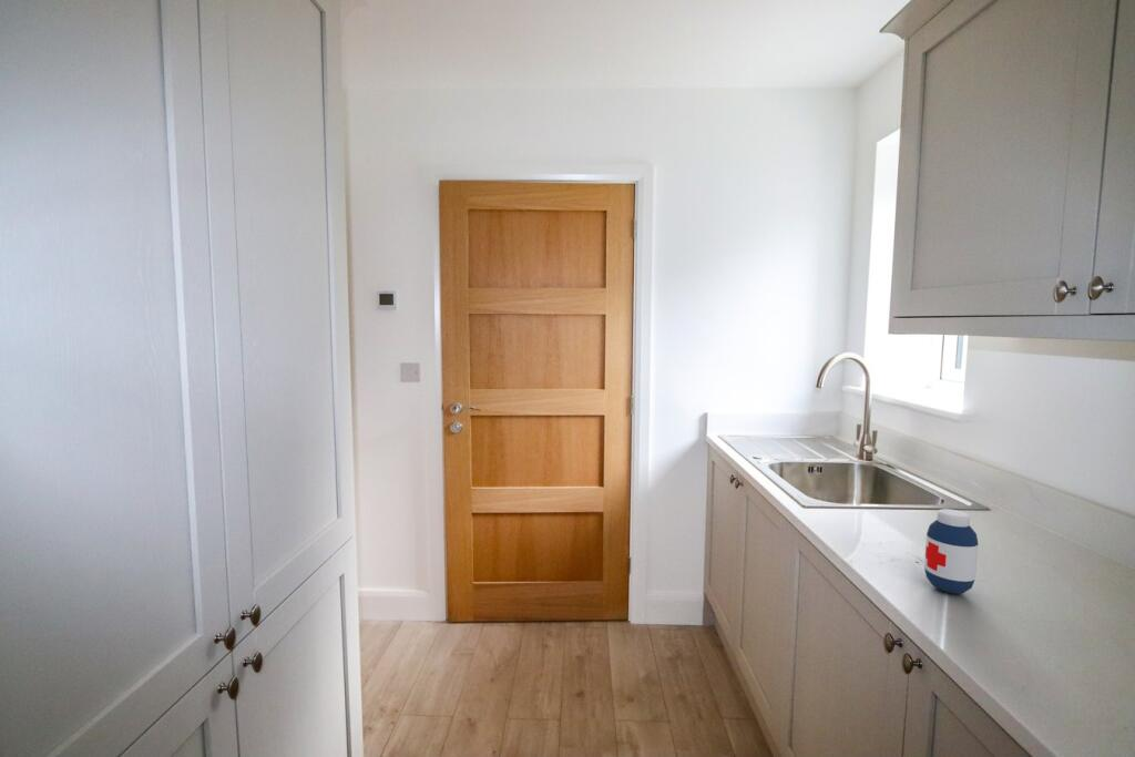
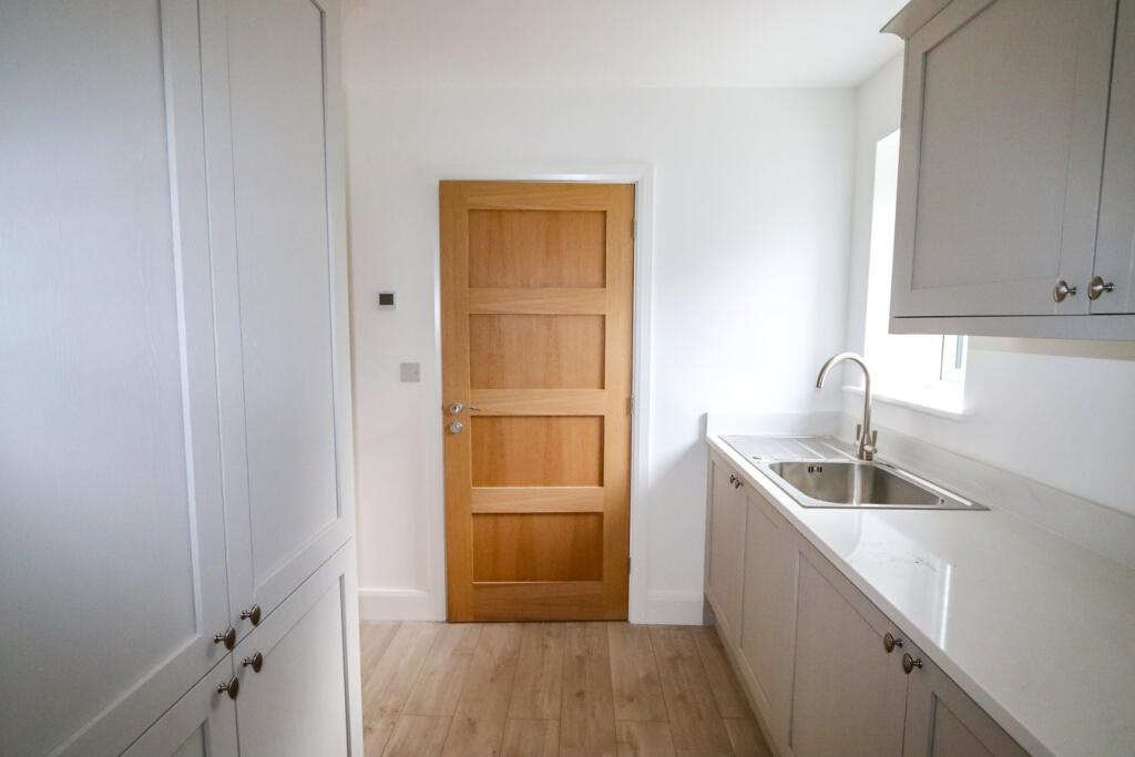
- medicine bottle (950, 551)
